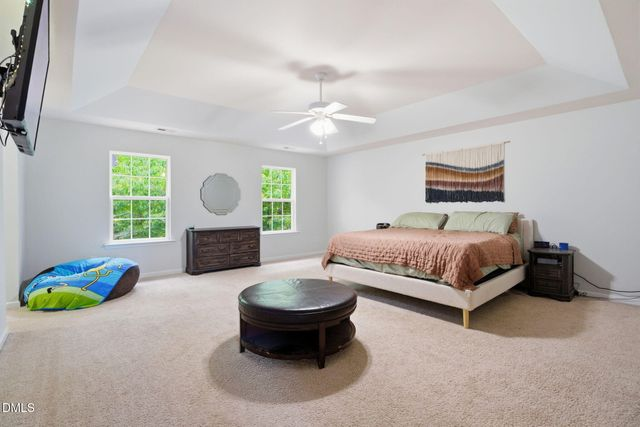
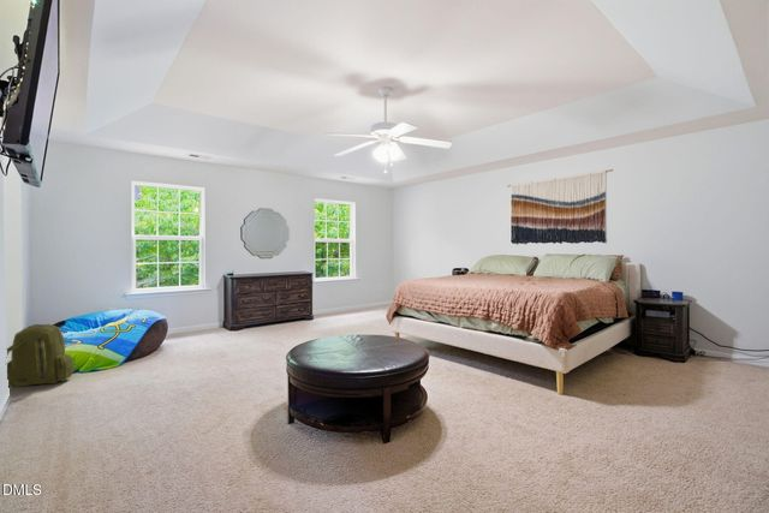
+ backpack (37, 353)
